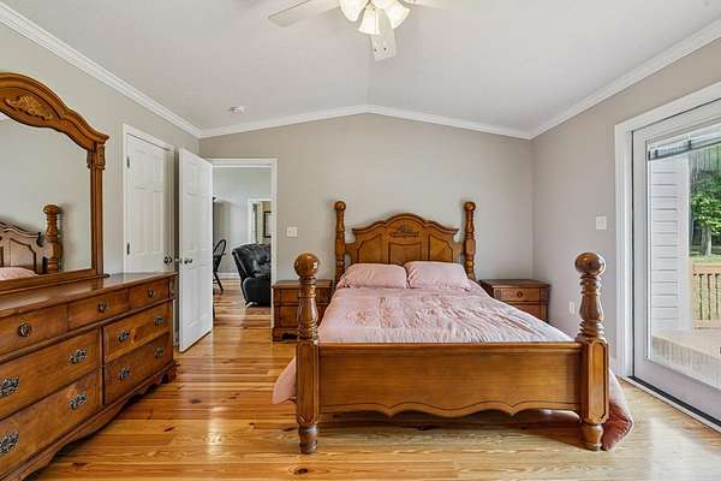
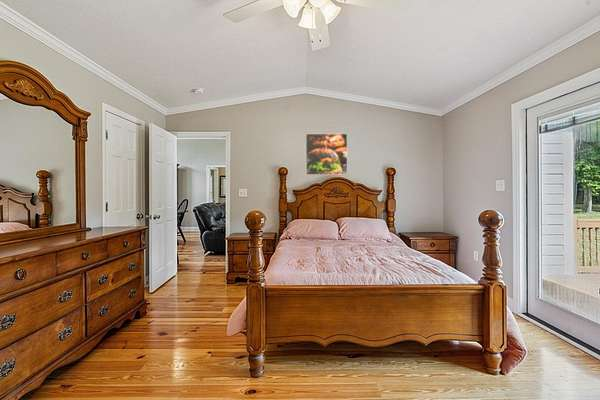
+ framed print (326, 154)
